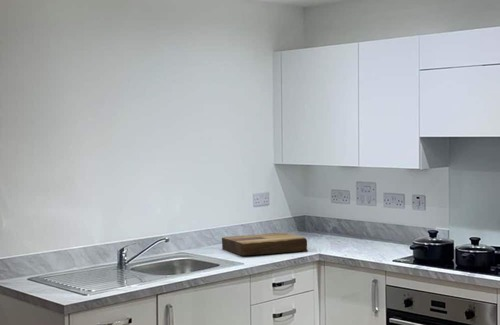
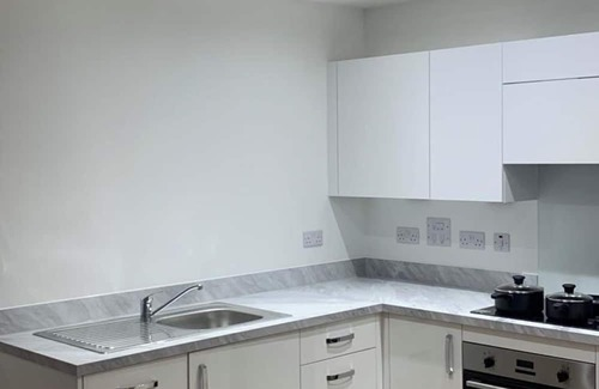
- cutting board (264, 243)
